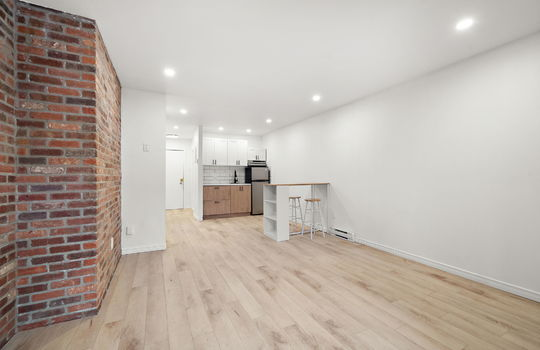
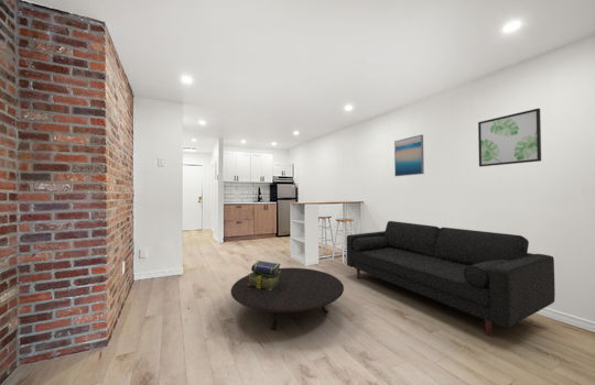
+ sofa (426, 260)
+ wall art (507, 140)
+ table (288, 296)
+ wall art (408, 156)
+ stack of books (266, 273)
